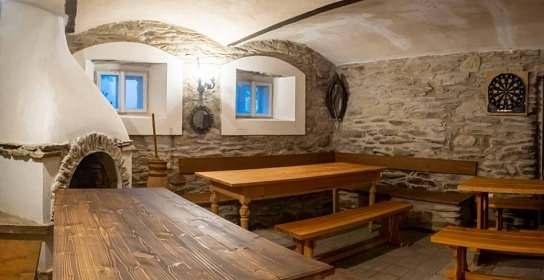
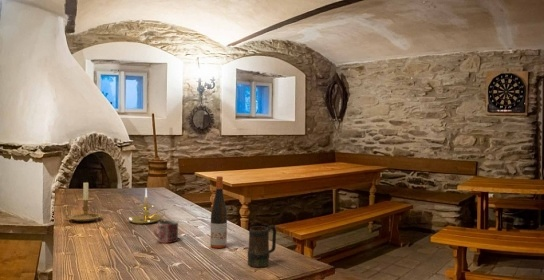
+ candle holder (82, 200)
+ candle holder (148, 205)
+ mug (164, 231)
+ beer mug (262, 244)
+ wine bottle (219, 211)
